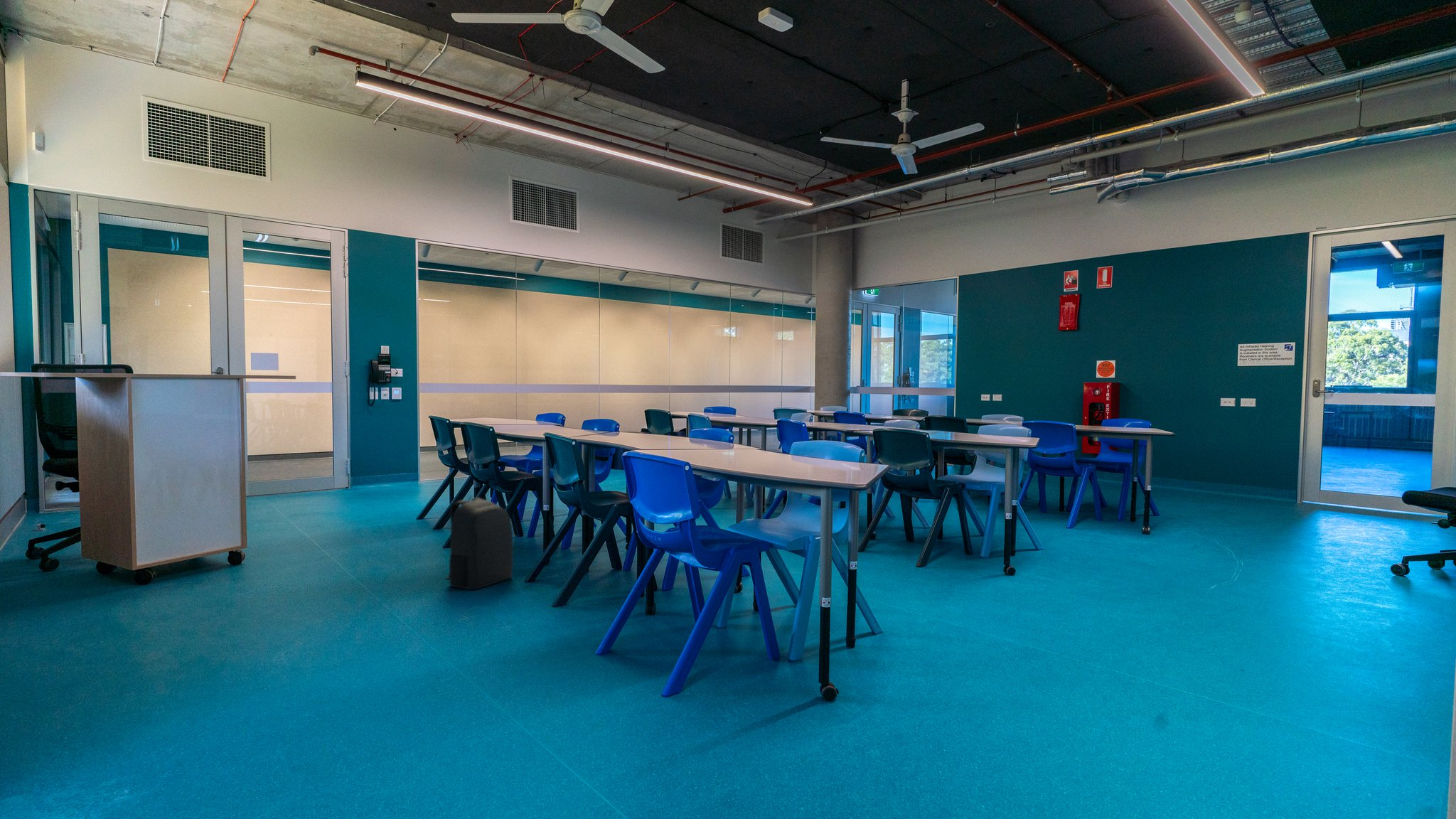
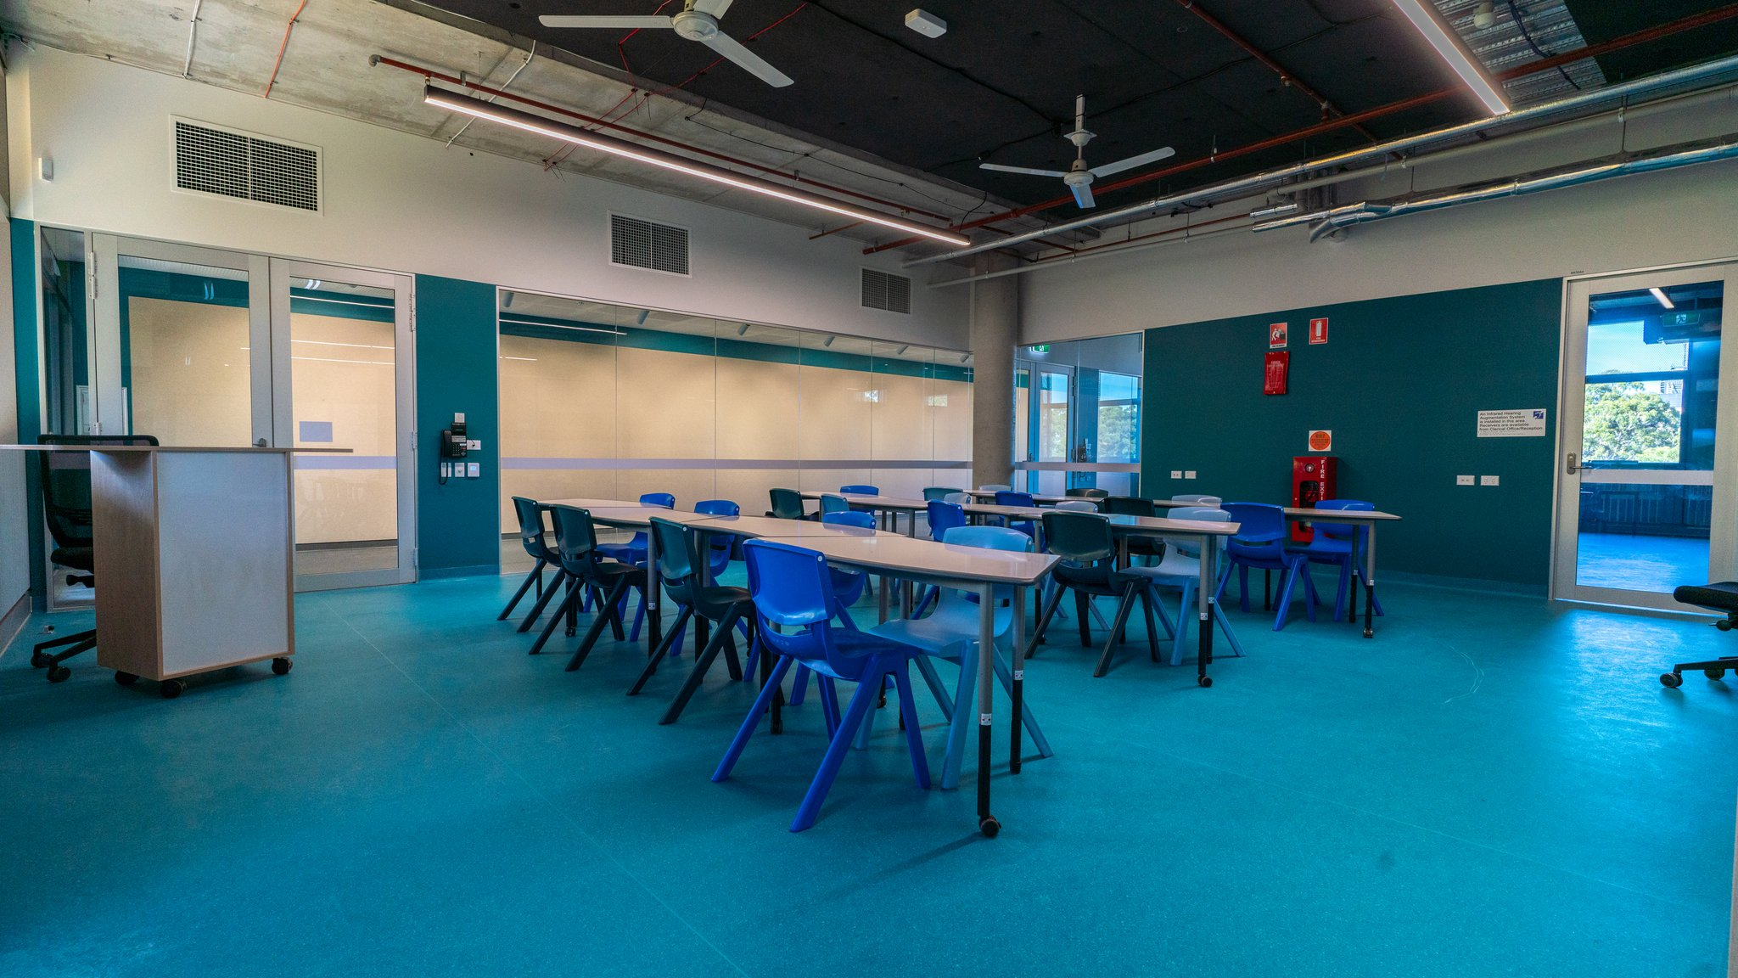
- backpack (476, 537)
